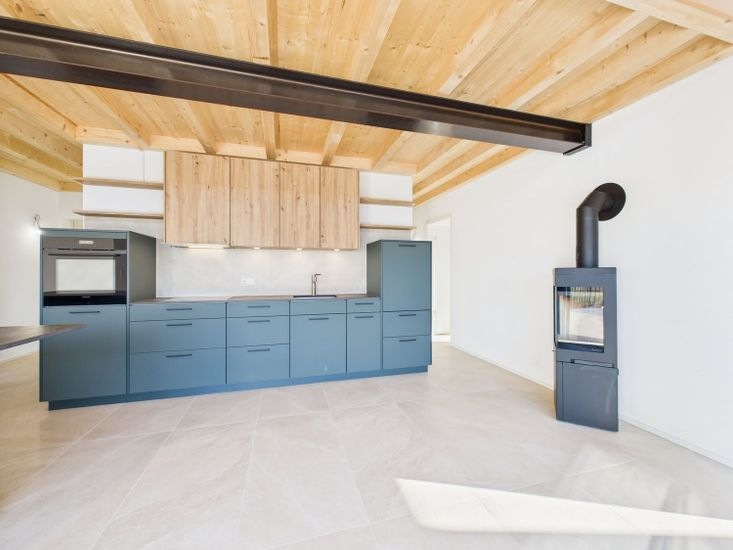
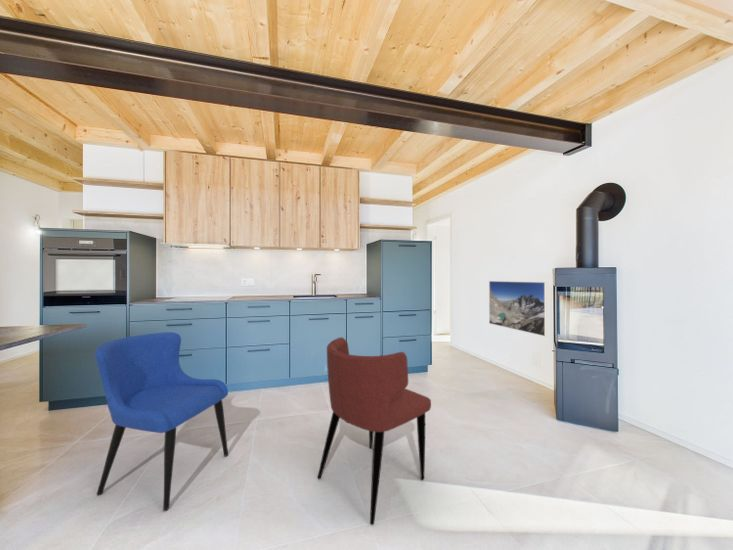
+ dining chair (167, 406)
+ dining chair (374, 409)
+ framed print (514, 305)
